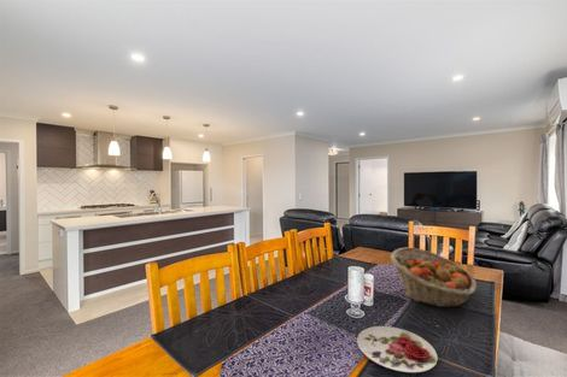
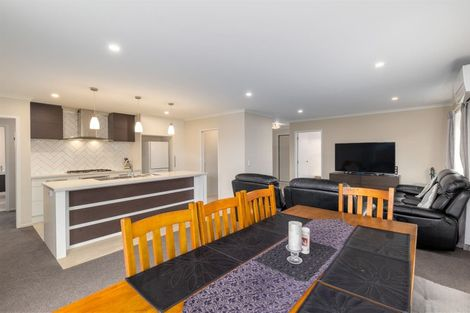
- plate (394, 344)
- fruit basket (431, 273)
